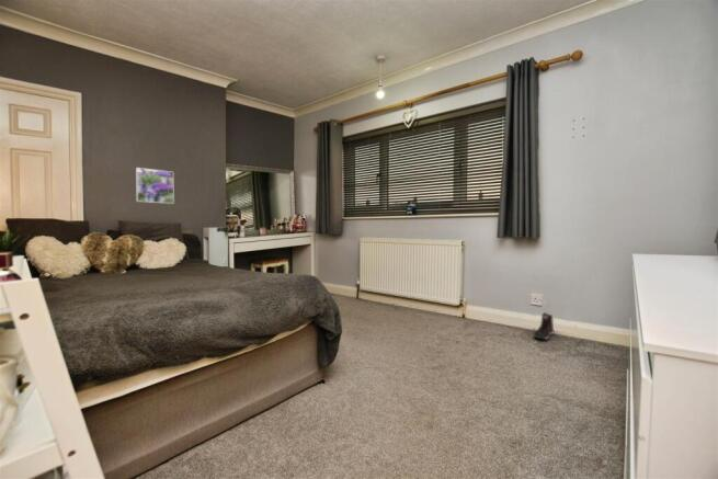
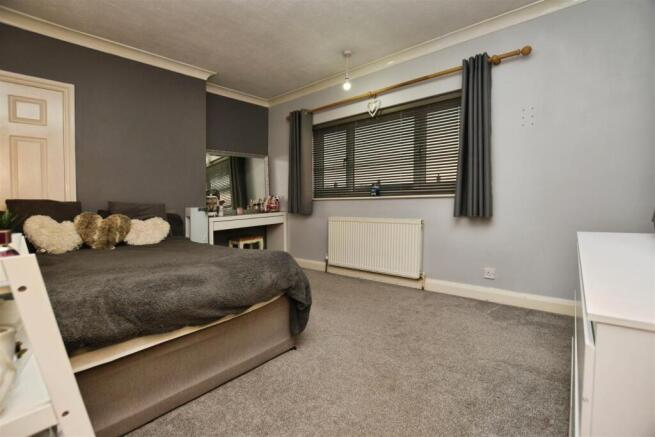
- sneaker (543, 324)
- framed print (155, 185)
